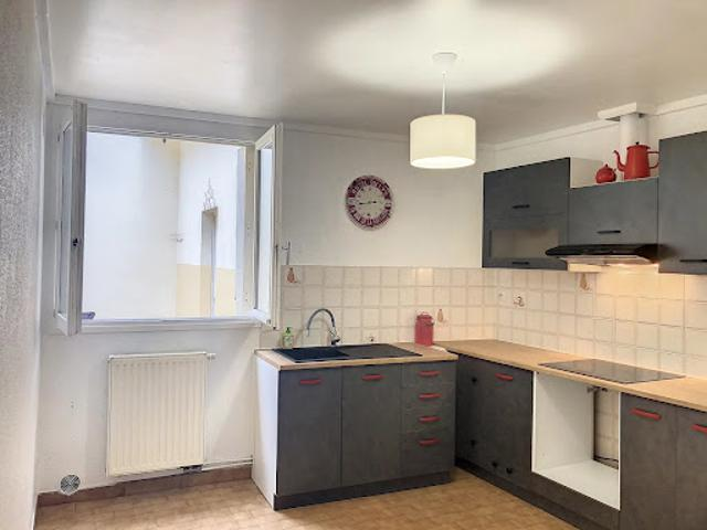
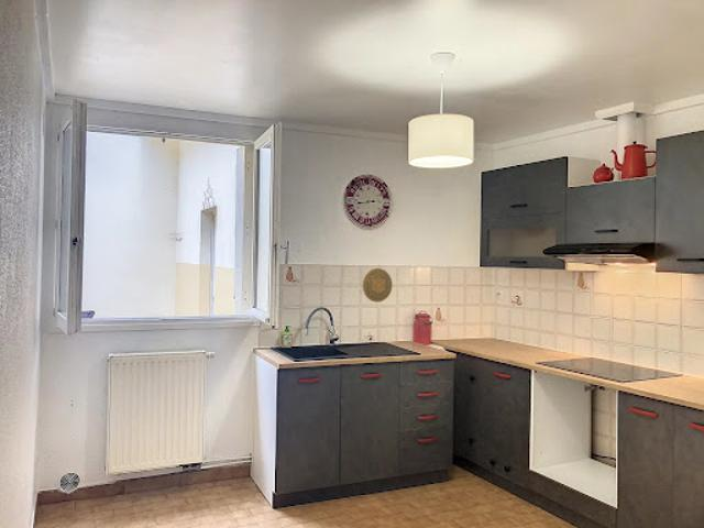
+ decorative plate (377, 285)
